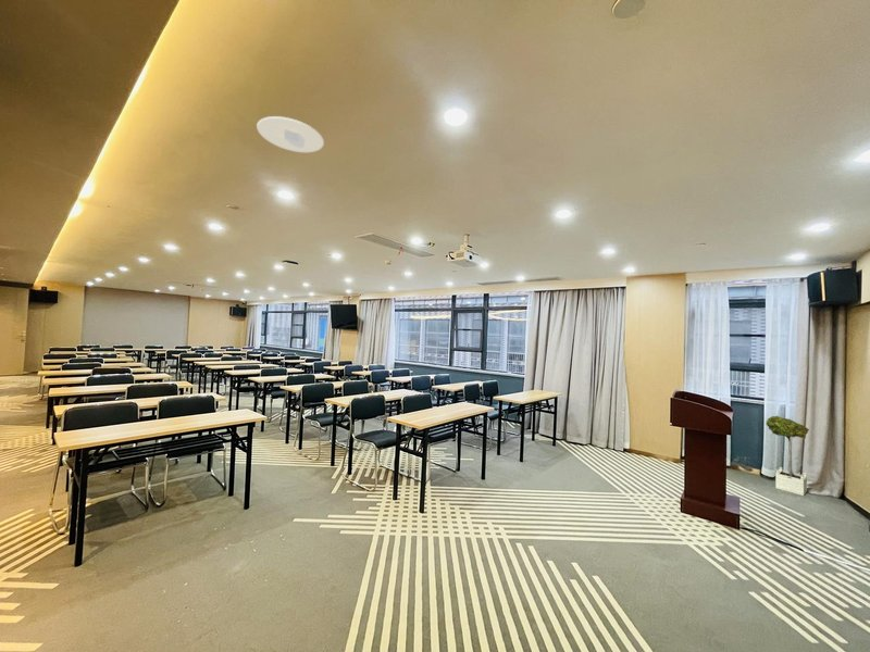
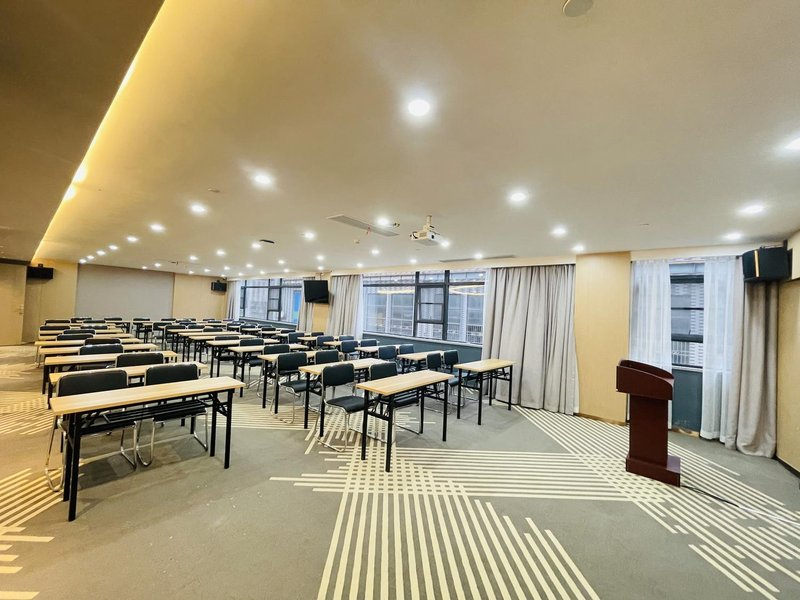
- potted tree (790, 452)
- recessed light (291, 133)
